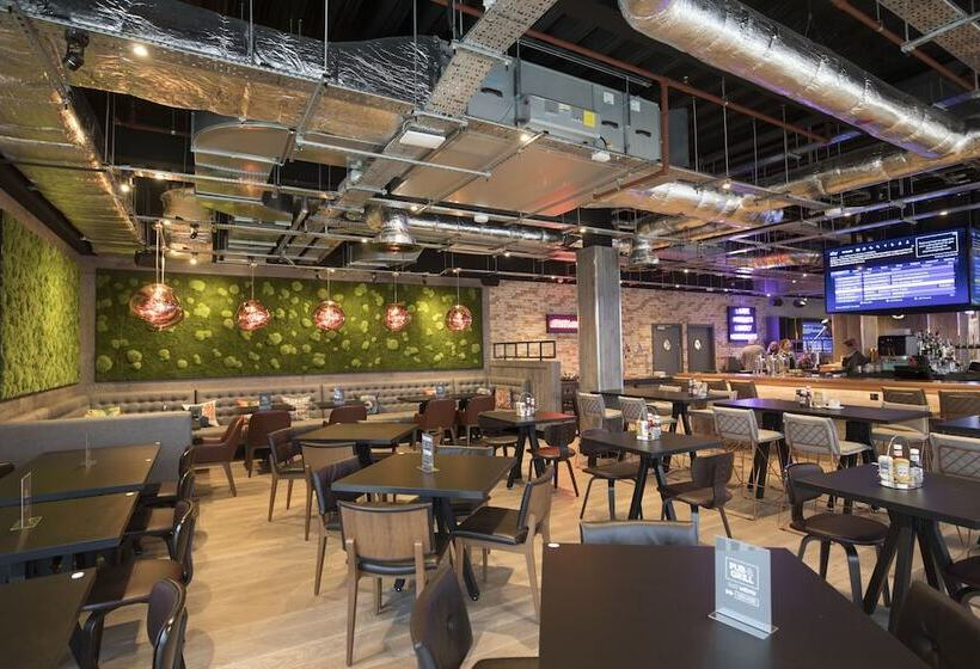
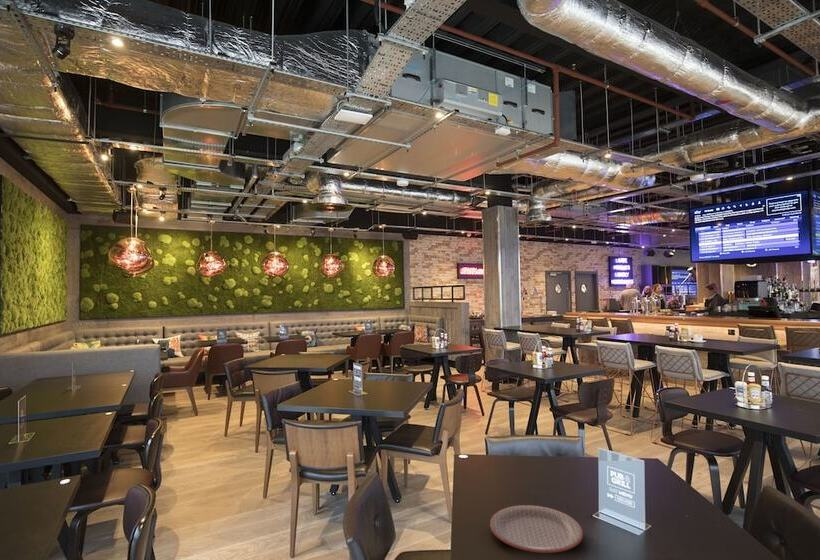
+ plate (535, 529)
